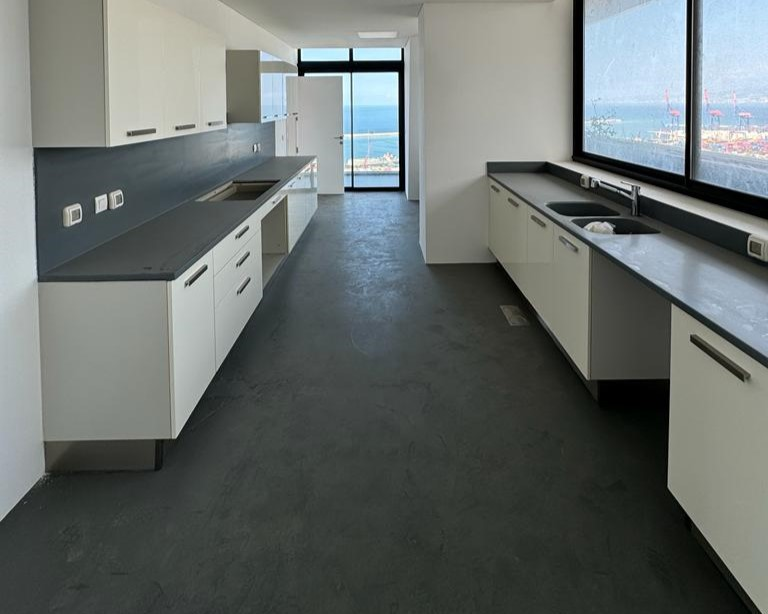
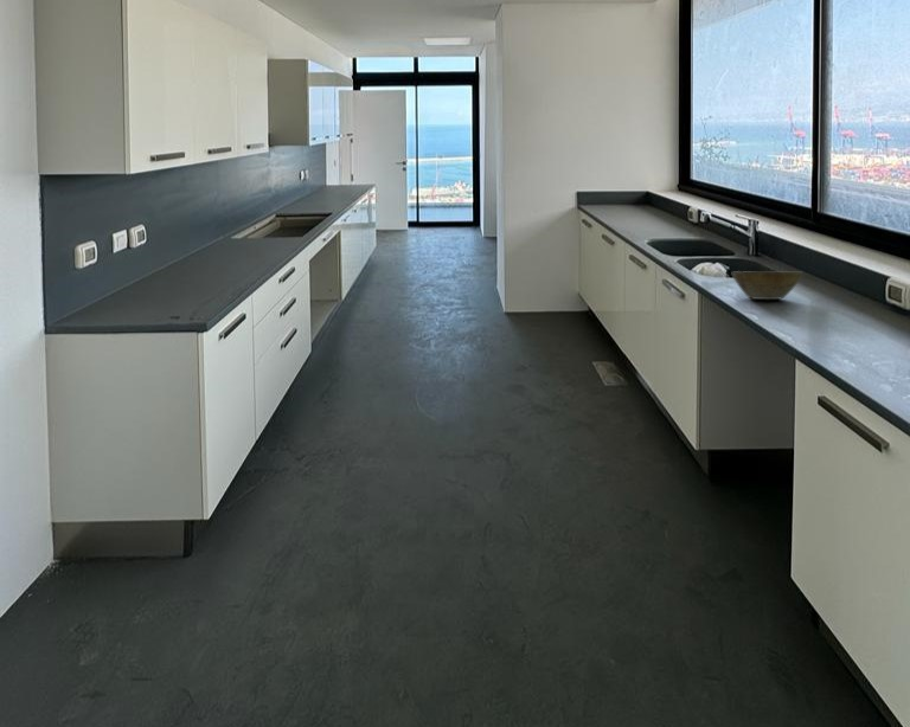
+ bowl (765, 284)
